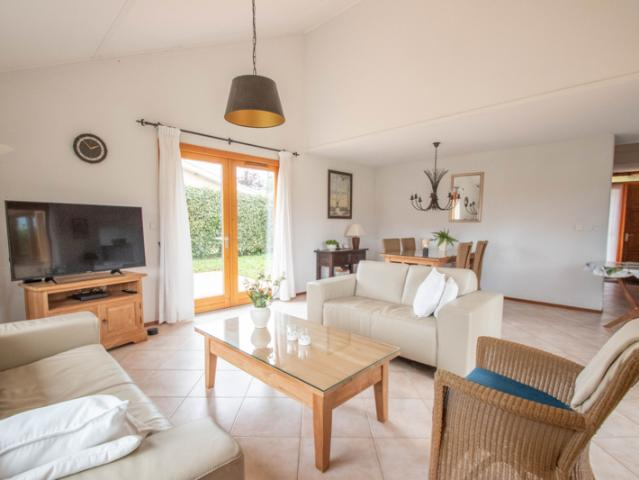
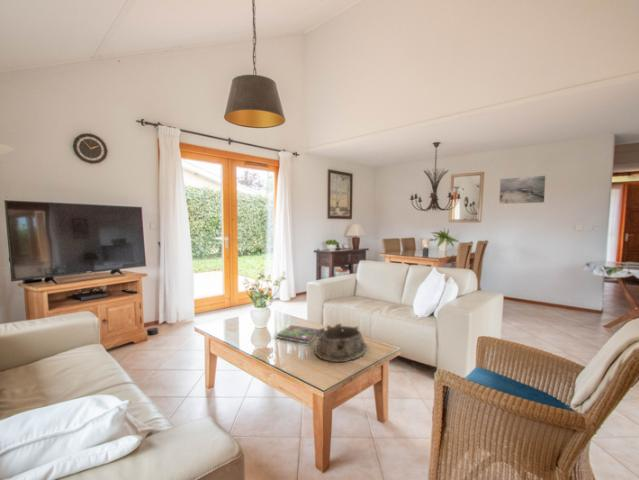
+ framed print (521, 190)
+ book (299, 333)
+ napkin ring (340, 340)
